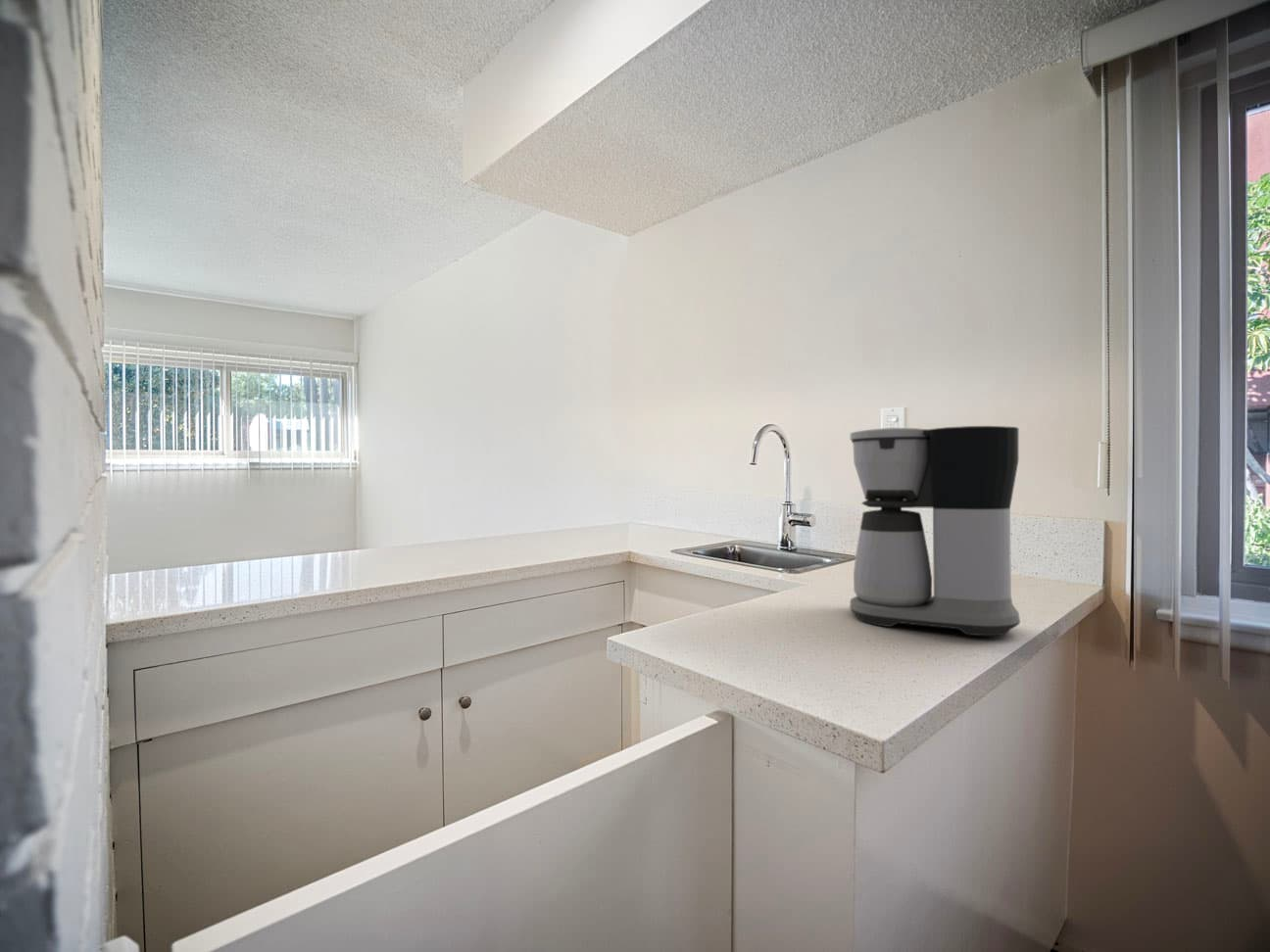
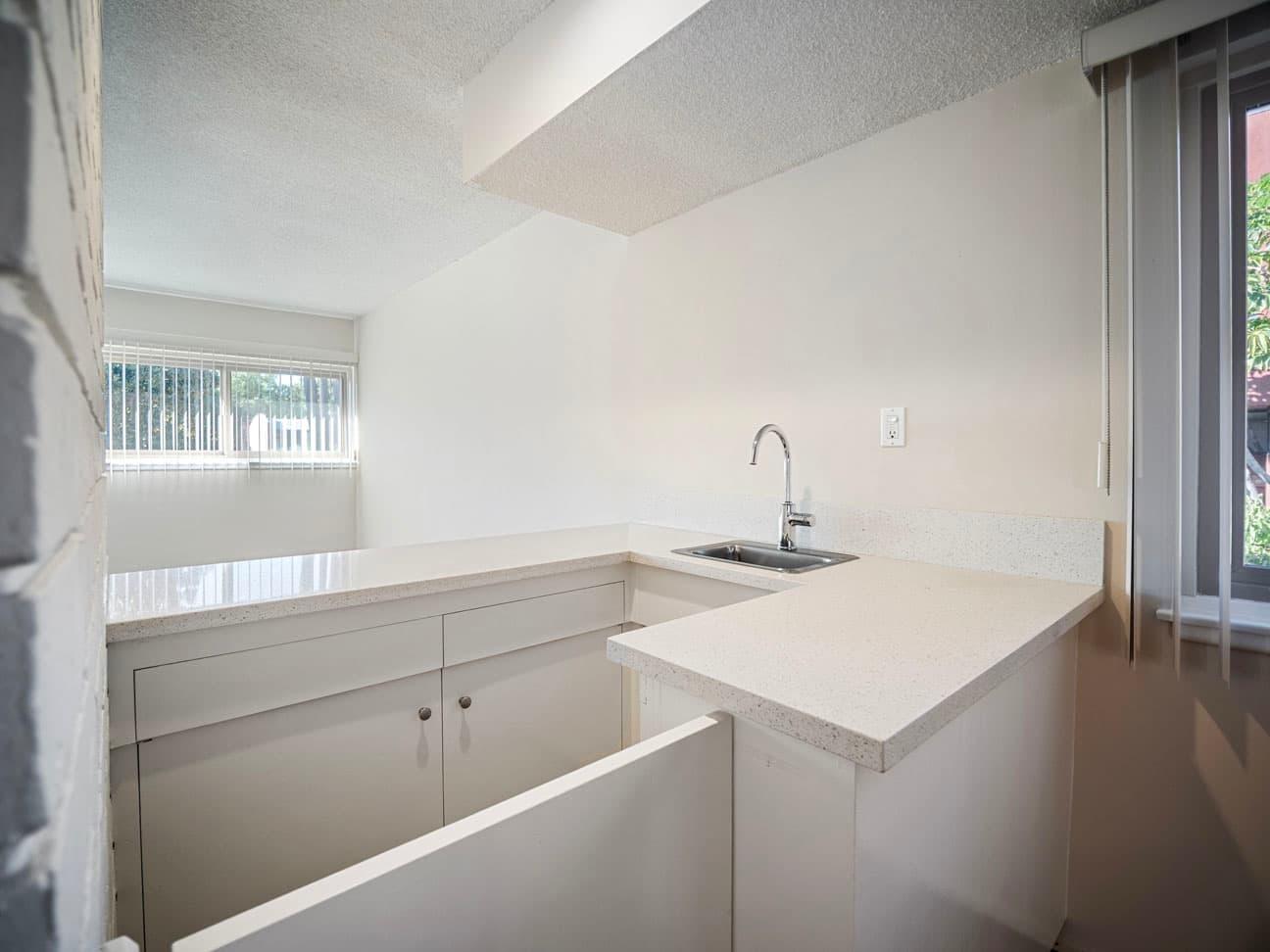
- coffee maker (933, 523)
